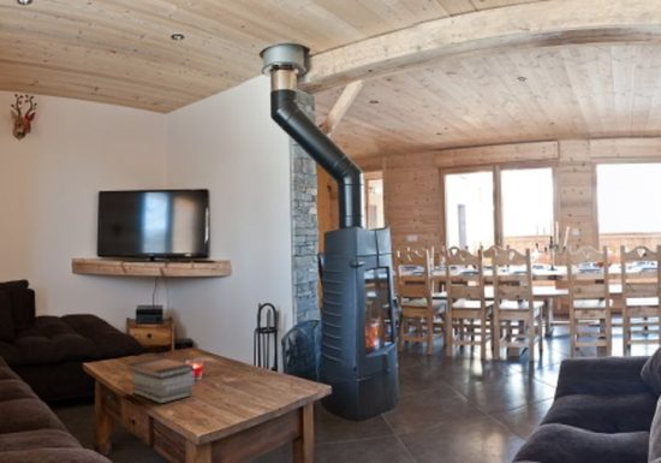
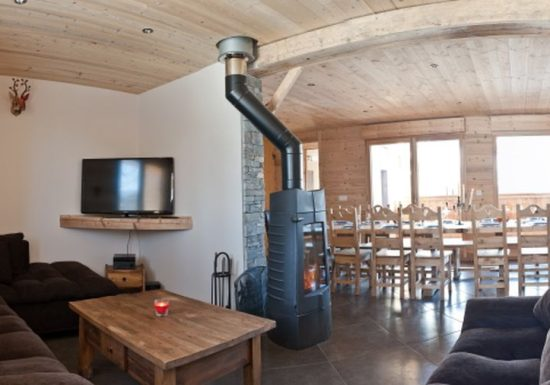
- book stack (161, 379)
